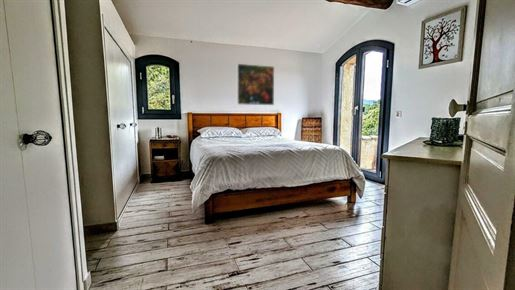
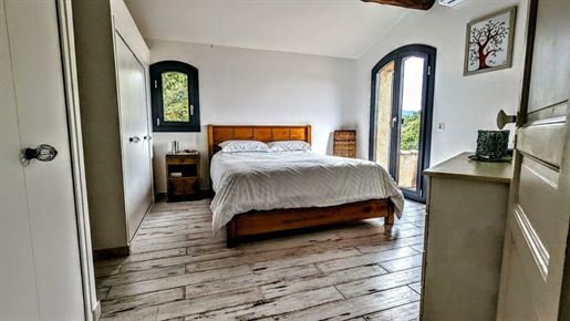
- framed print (255, 85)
